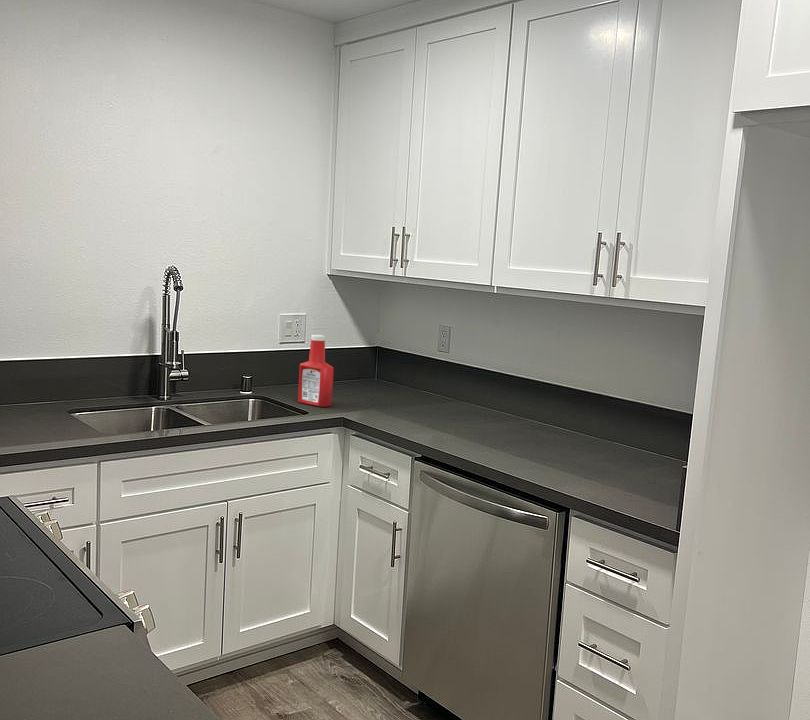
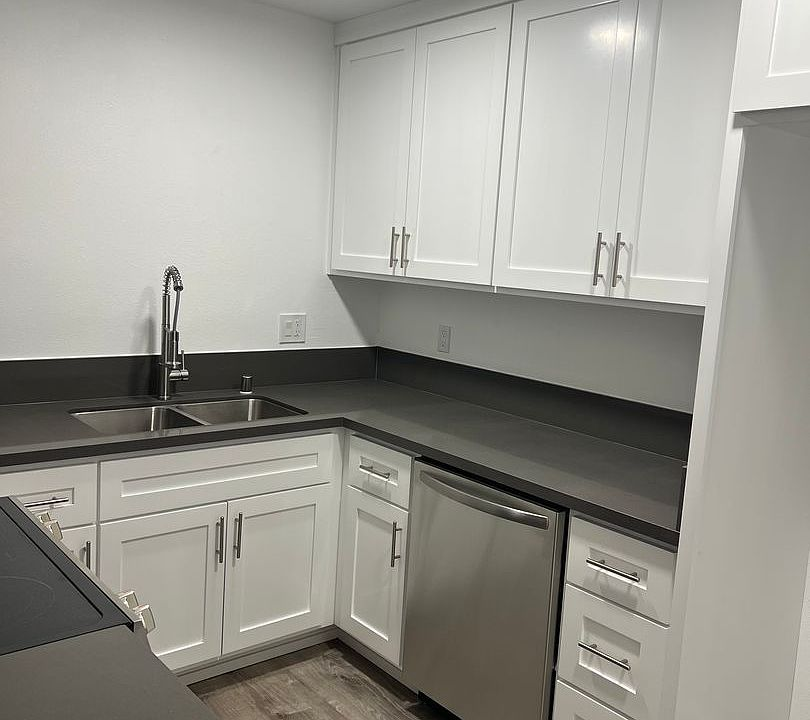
- soap bottle (316, 369)
